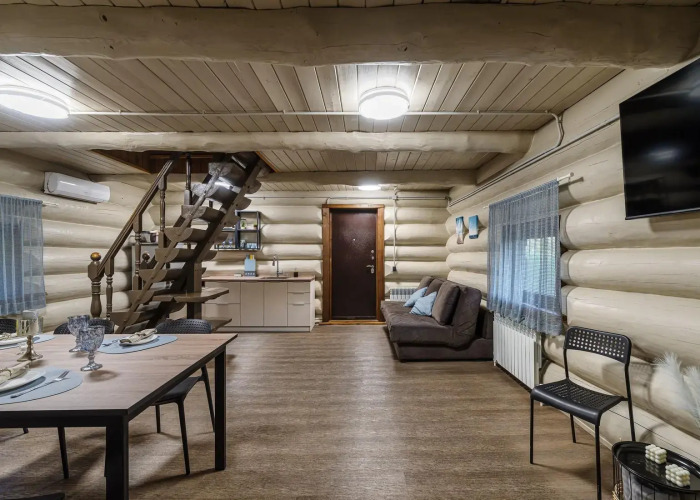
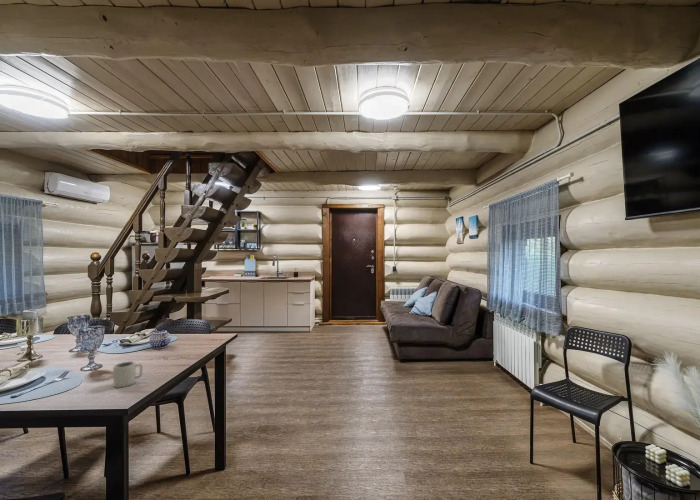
+ cup (128, 373)
+ teapot (160, 337)
